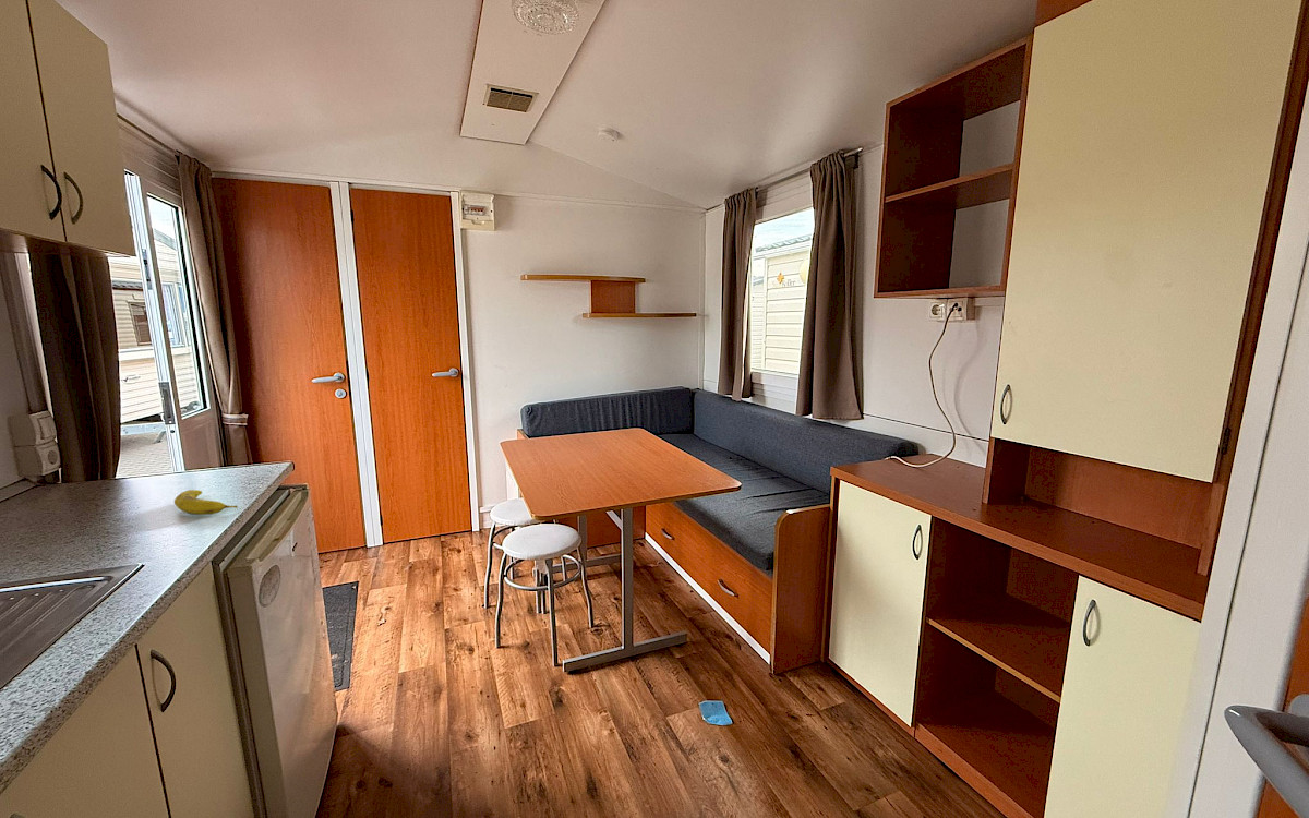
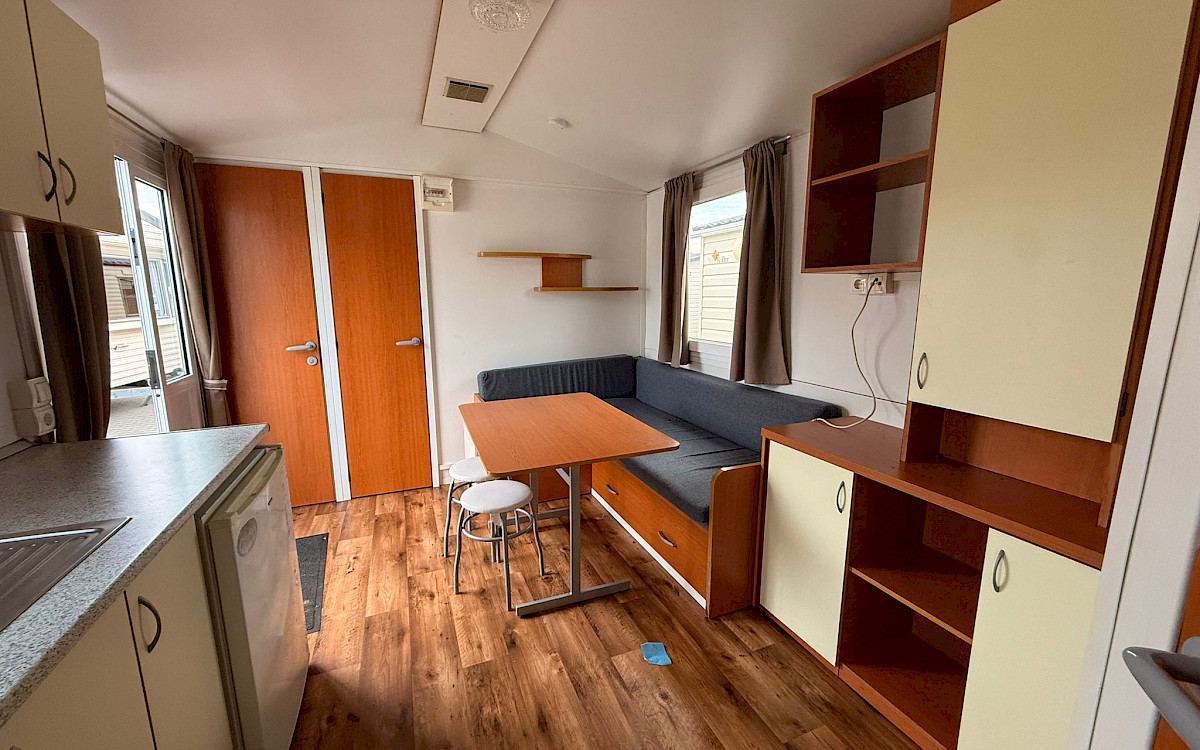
- fruit (202, 500)
